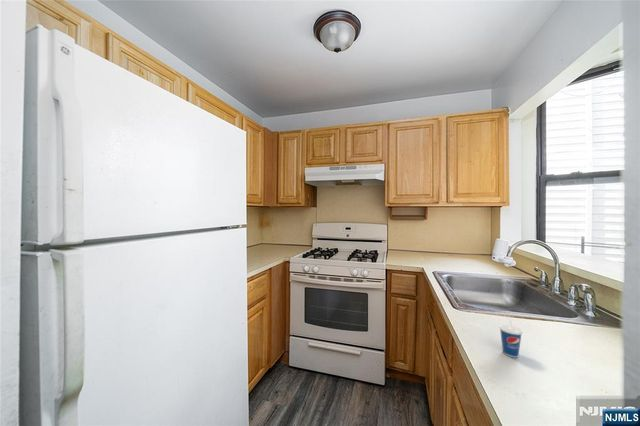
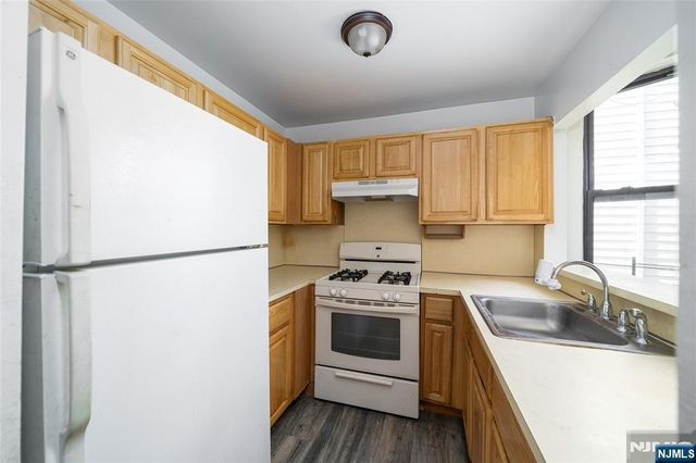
- cup (510, 334)
